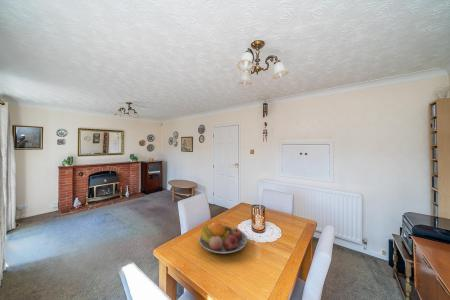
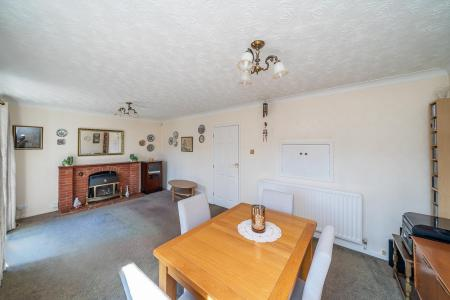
- fruit bowl (223, 235)
